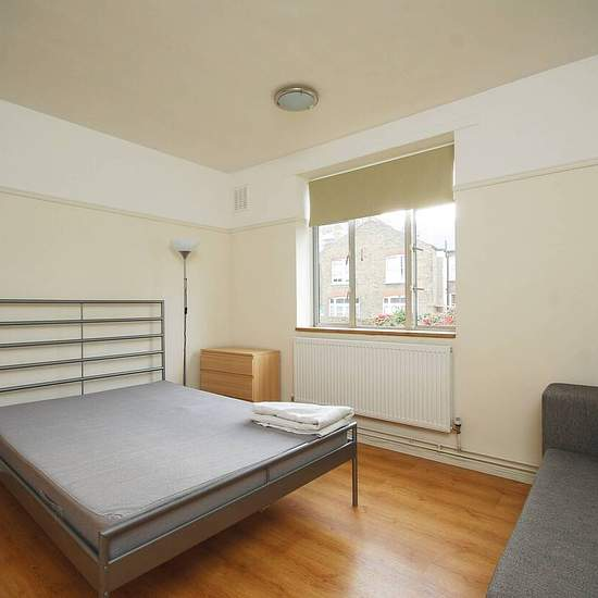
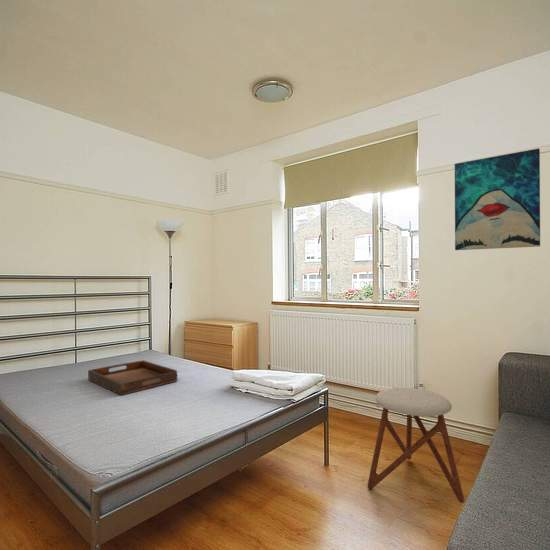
+ wall art (494, 202)
+ serving tray (133, 375)
+ stool (407, 439)
